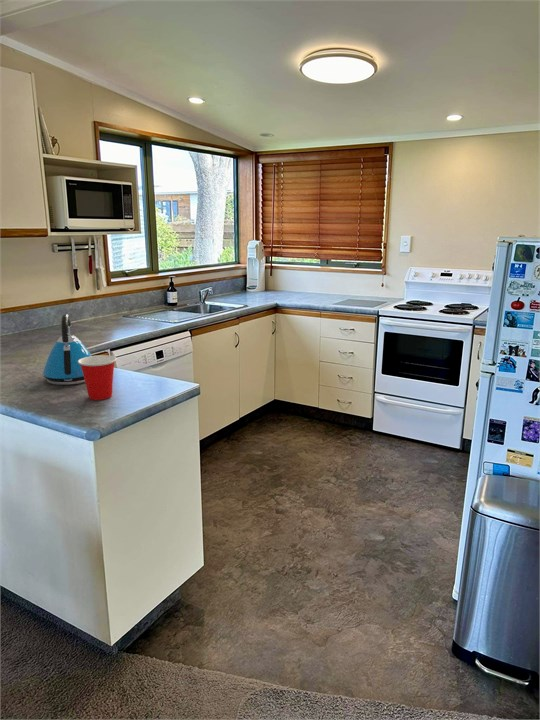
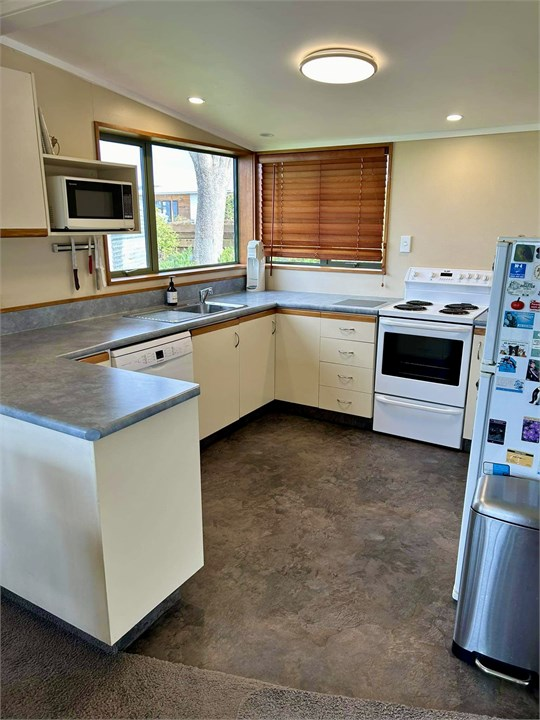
- kettle (68, 347)
- cup (98, 378)
